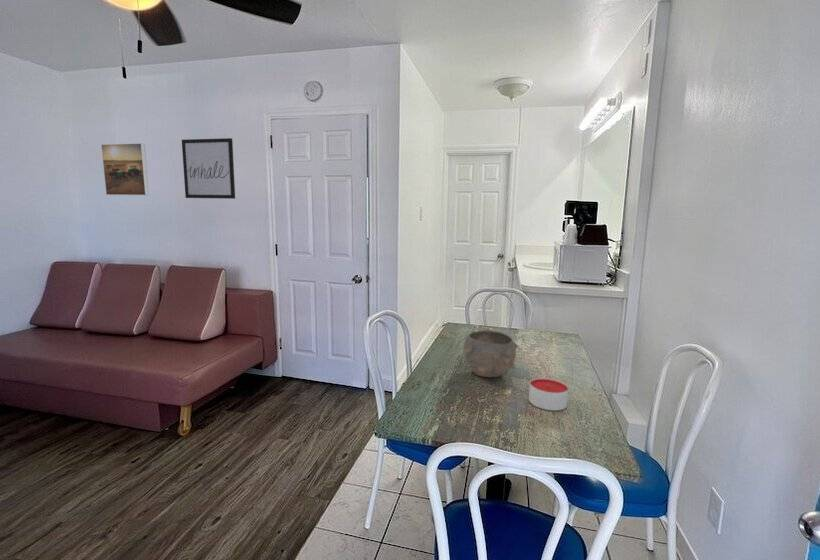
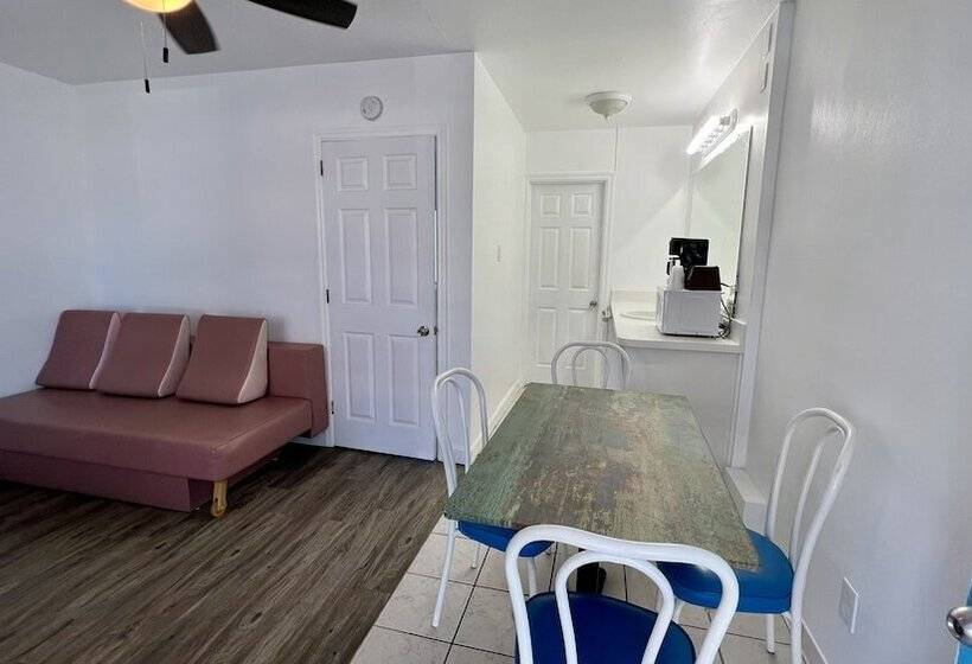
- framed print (124, 169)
- candle (548, 392)
- wall art (208, 169)
- bowl (489, 355)
